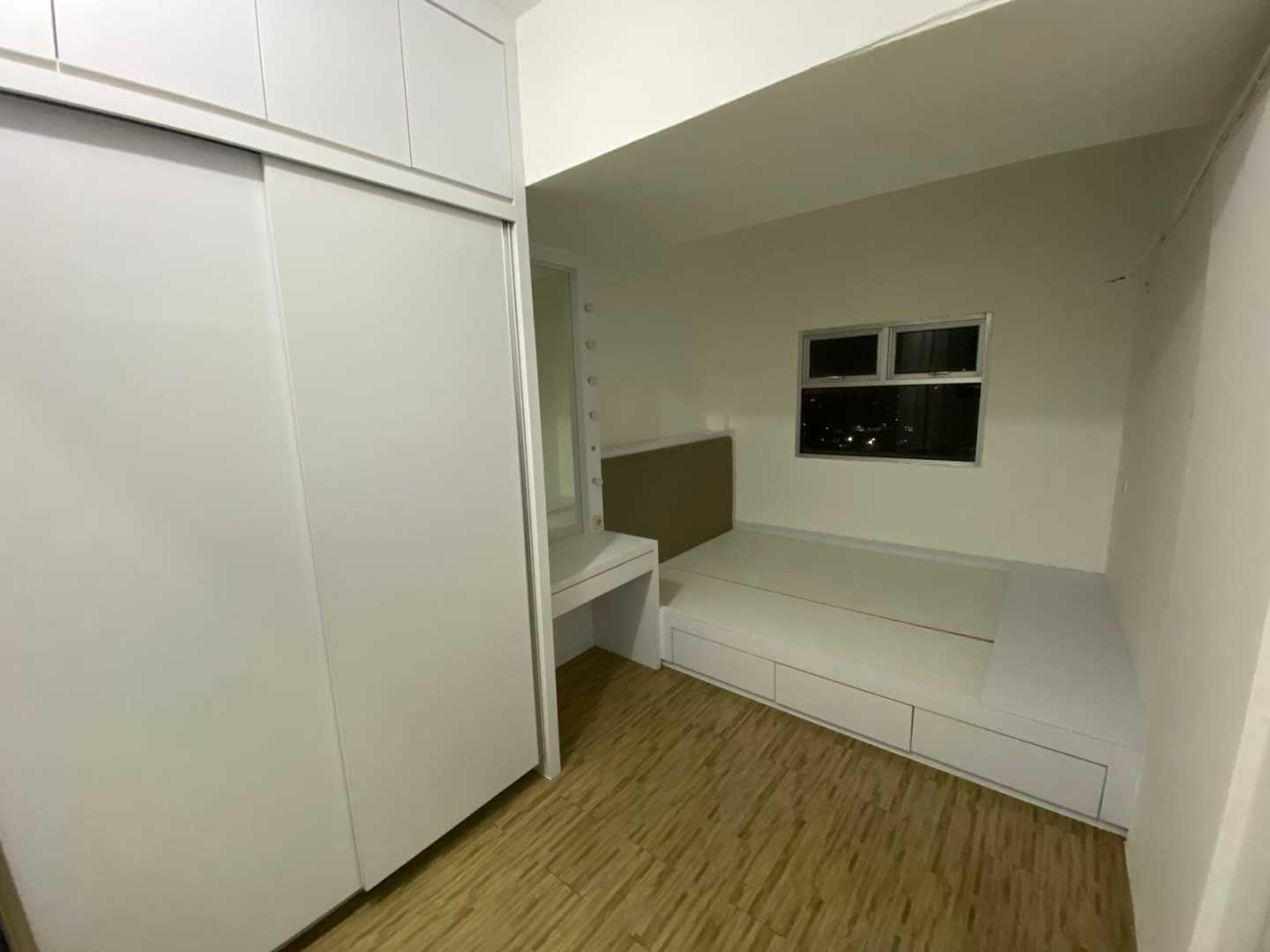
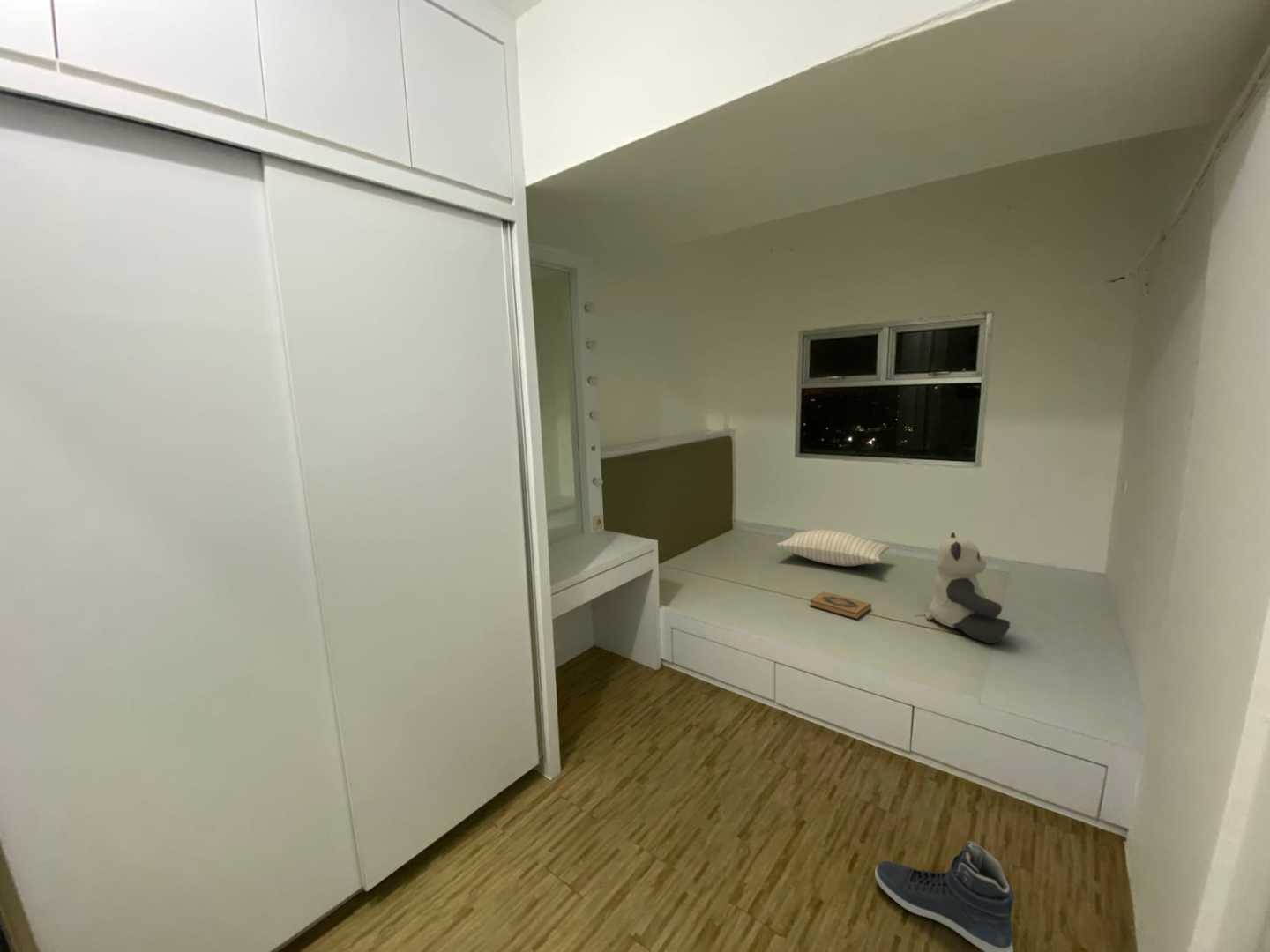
+ teddy bear (964, 579)
+ sneaker (941, 875)
+ hardback book (840, 605)
+ pillow (833, 547)
